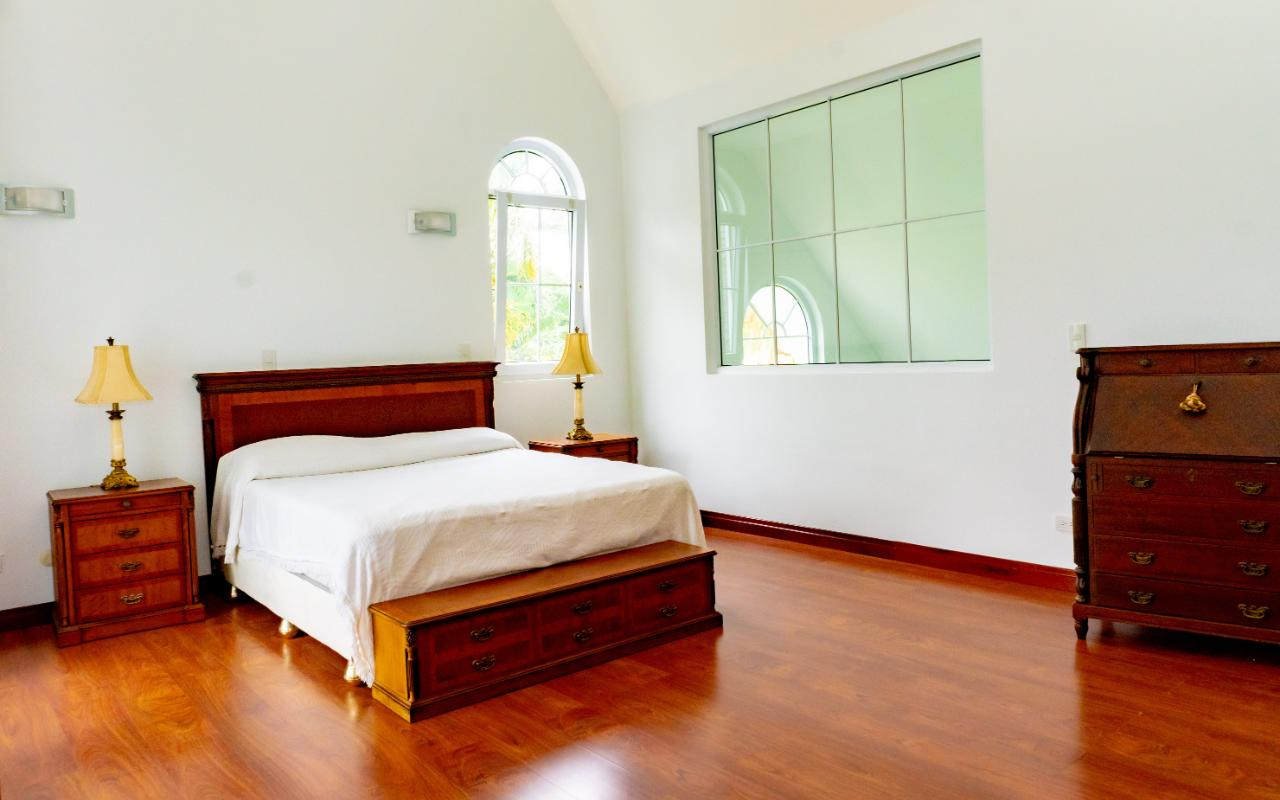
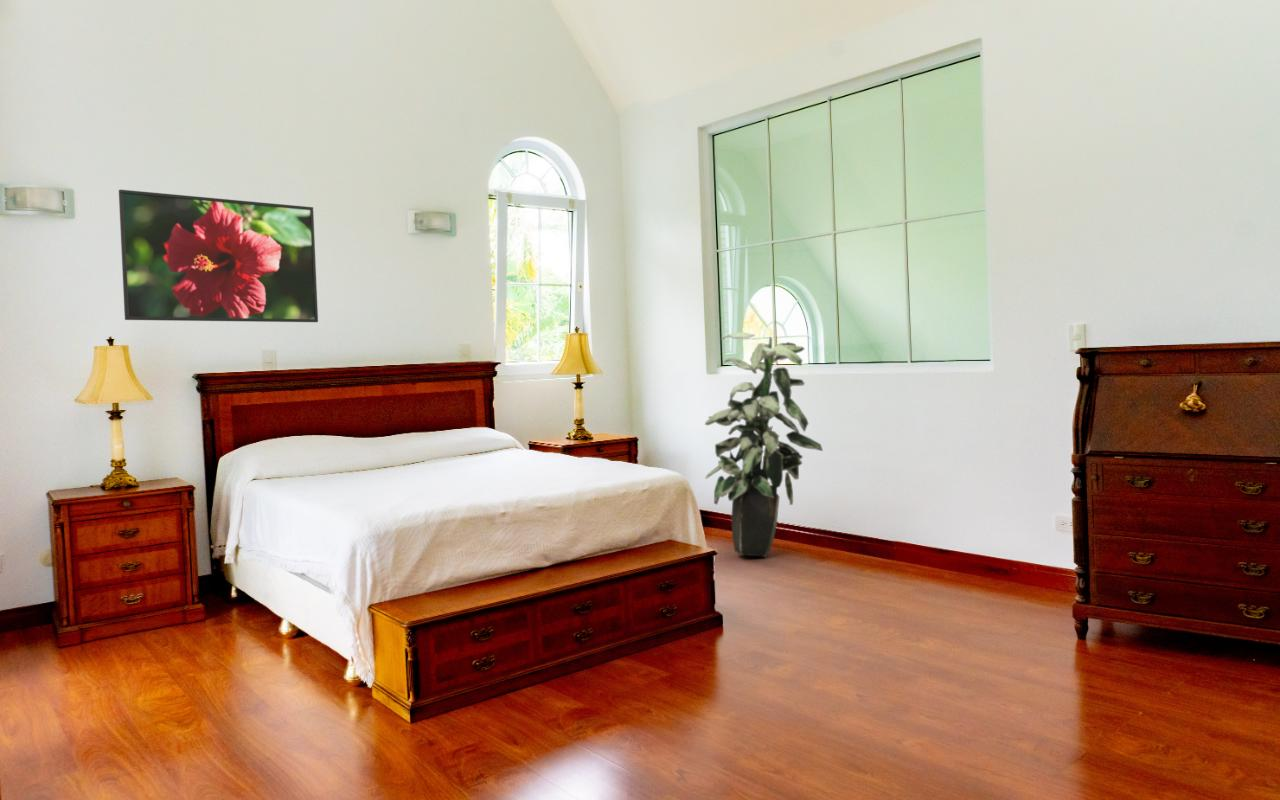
+ indoor plant (755, 443)
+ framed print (224, 260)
